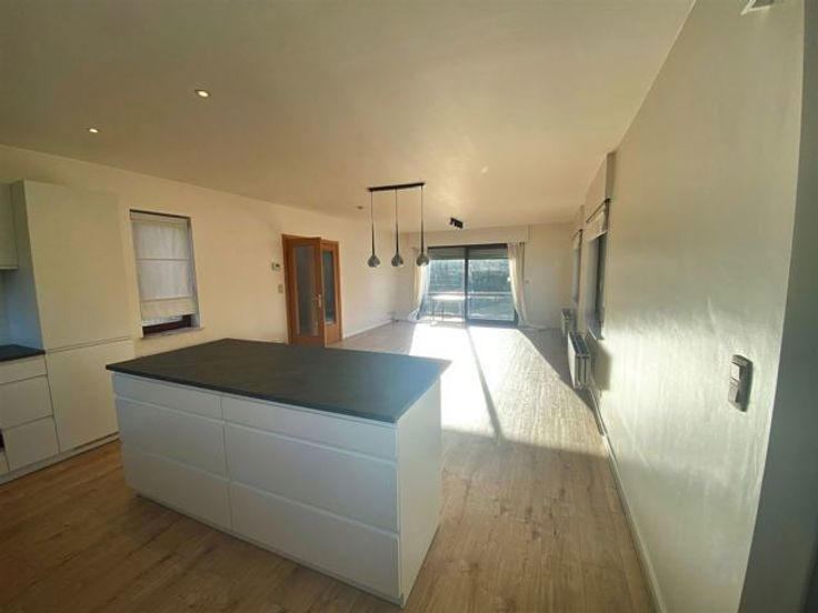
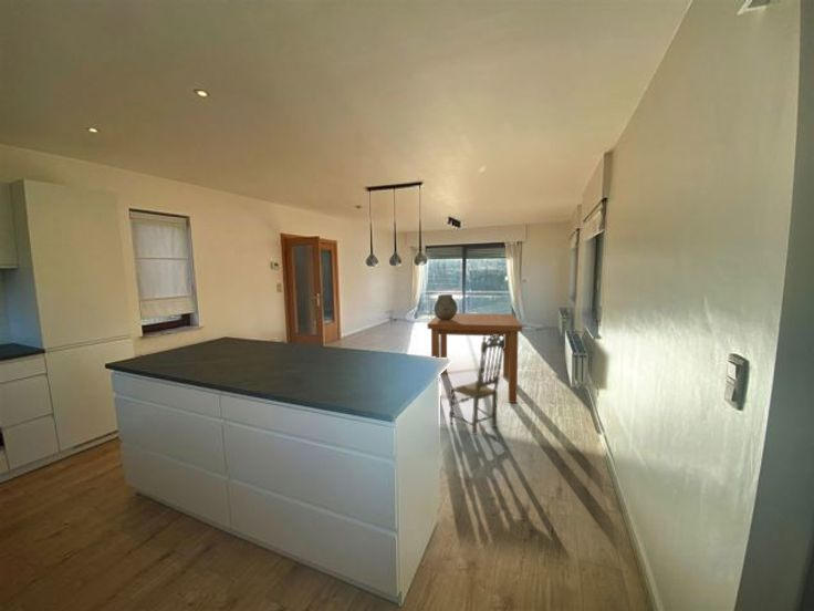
+ dining table (473, 334)
+ chair (478, 379)
+ ceramic pot (445, 307)
